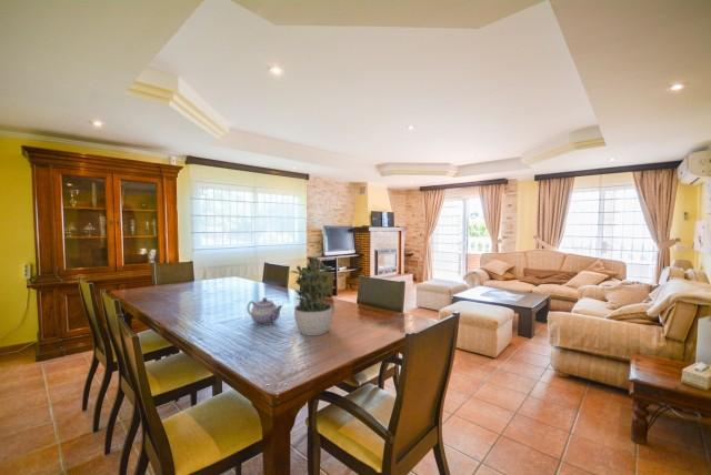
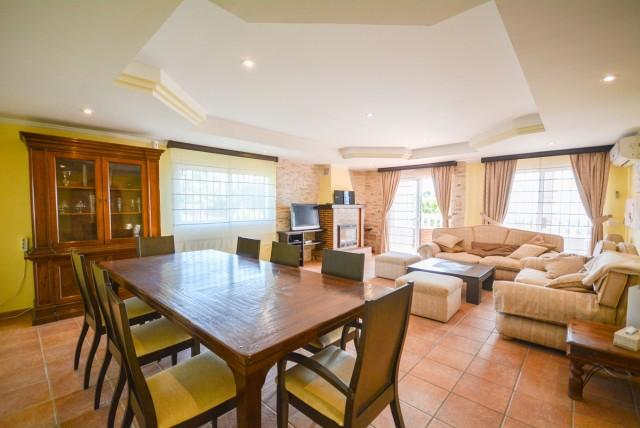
- potted plant (311, 294)
- teapot (264, 310)
